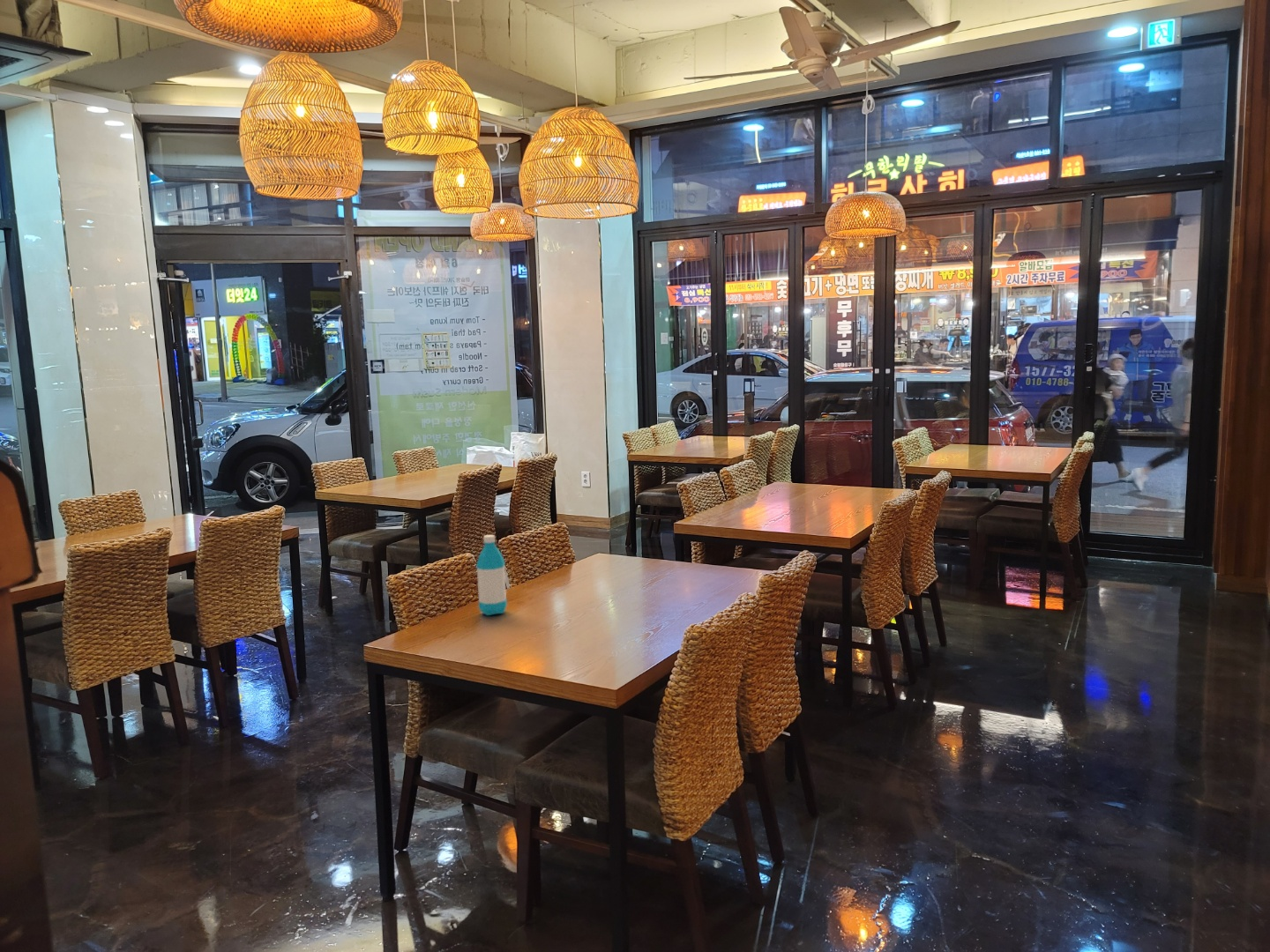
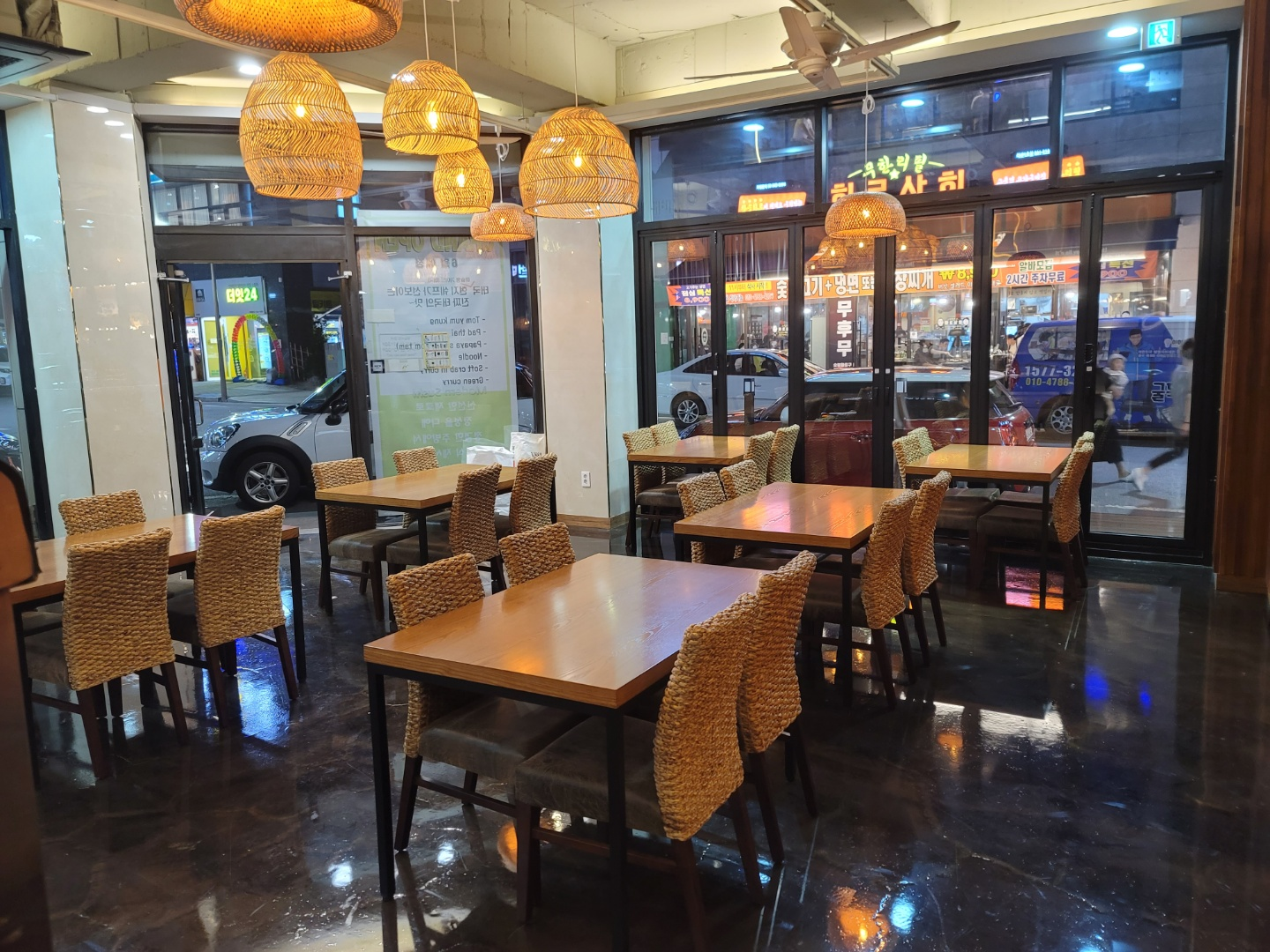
- water bottle (491, 574)
